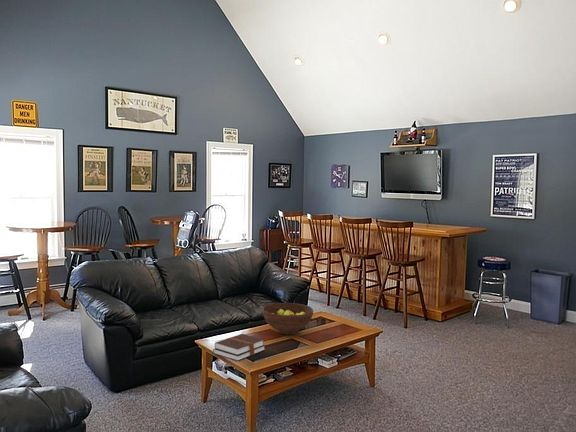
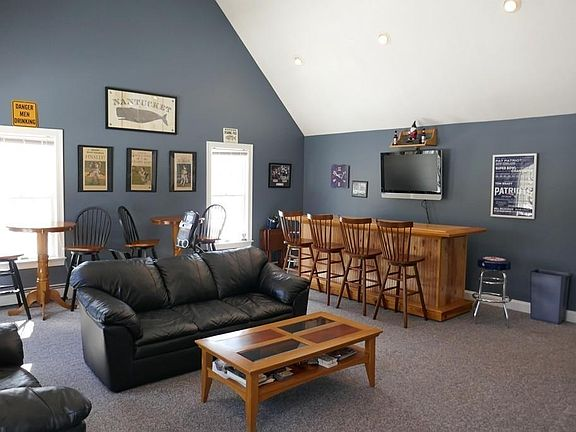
- hardback book (239, 346)
- fruit bowl (287, 320)
